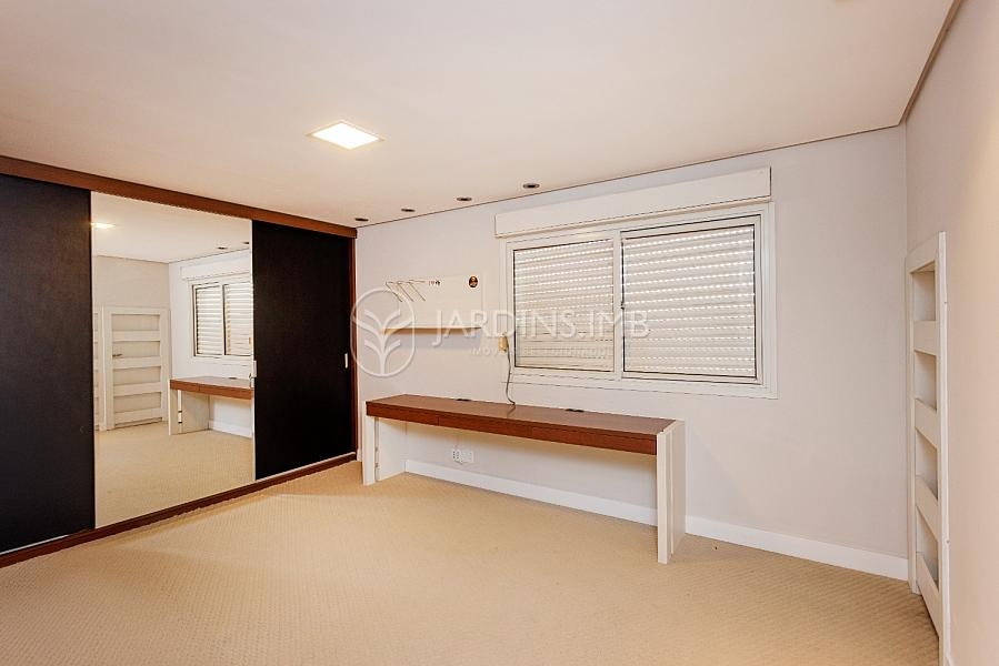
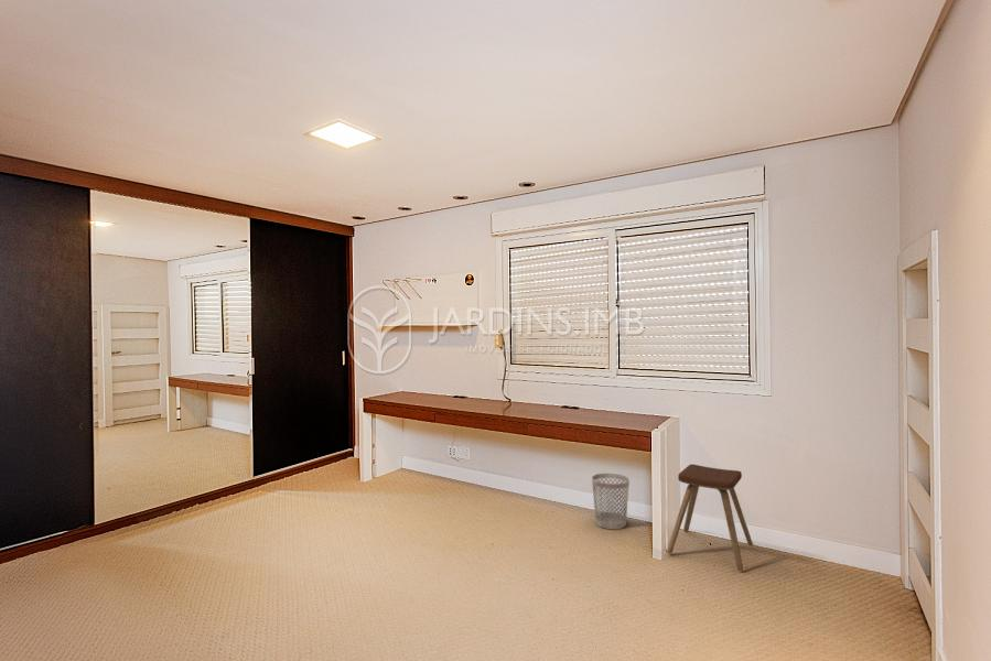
+ wastebasket (611, 500)
+ music stool (723, 506)
